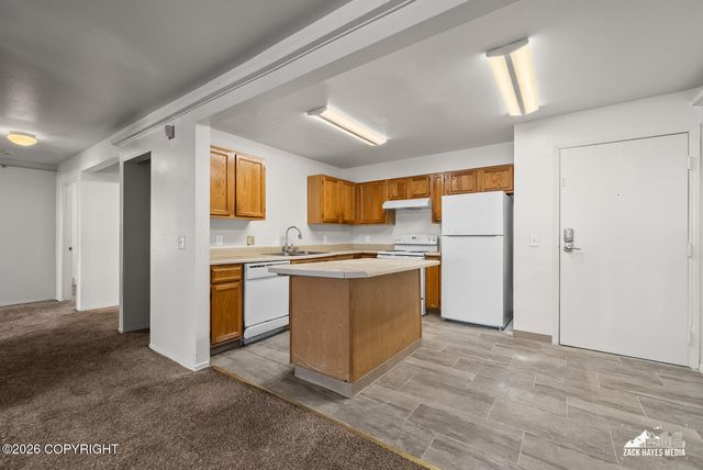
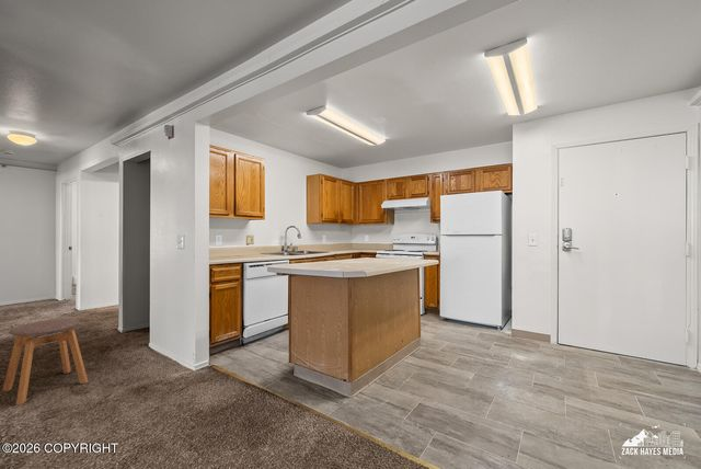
+ stool (42, 344)
